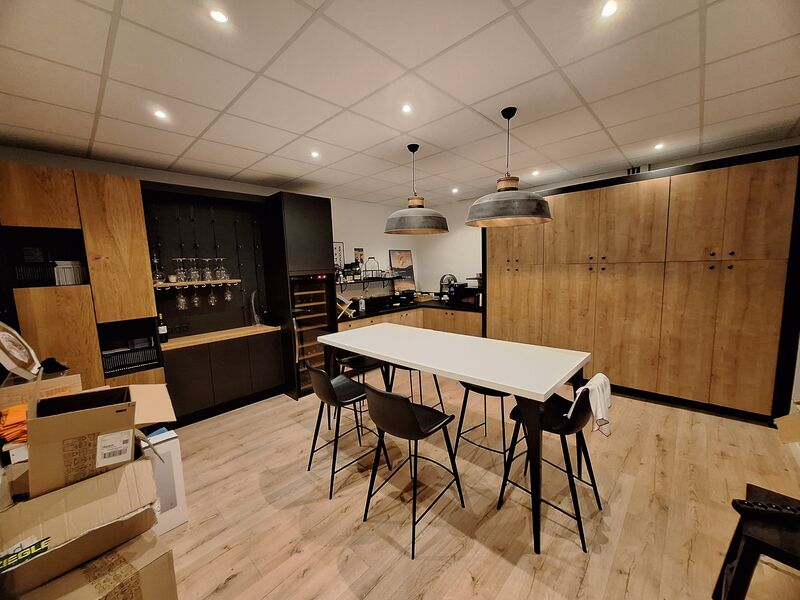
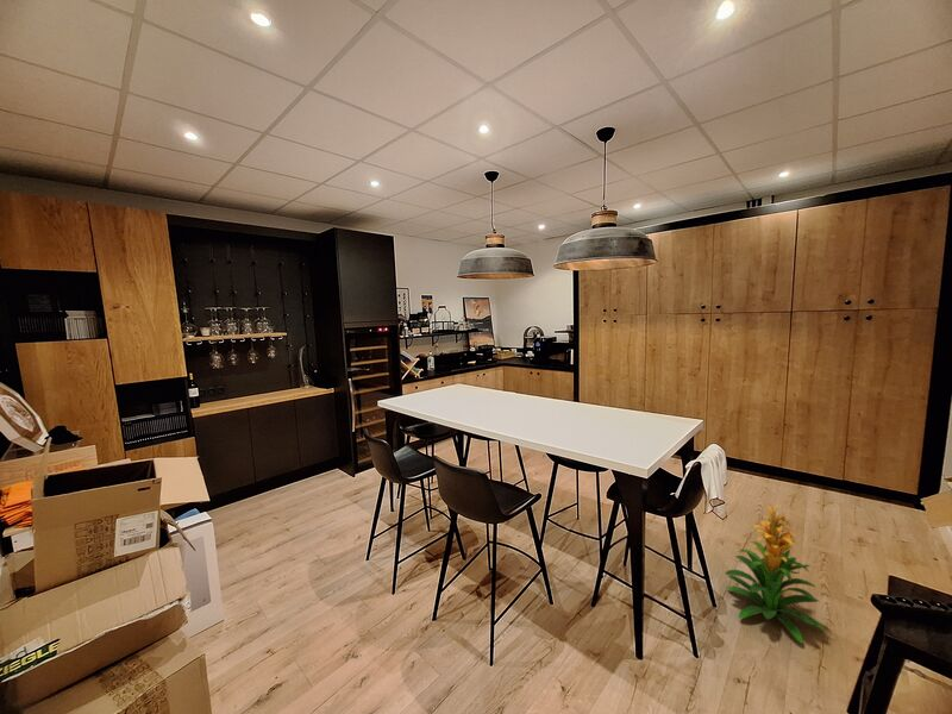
+ indoor plant (774, 558)
